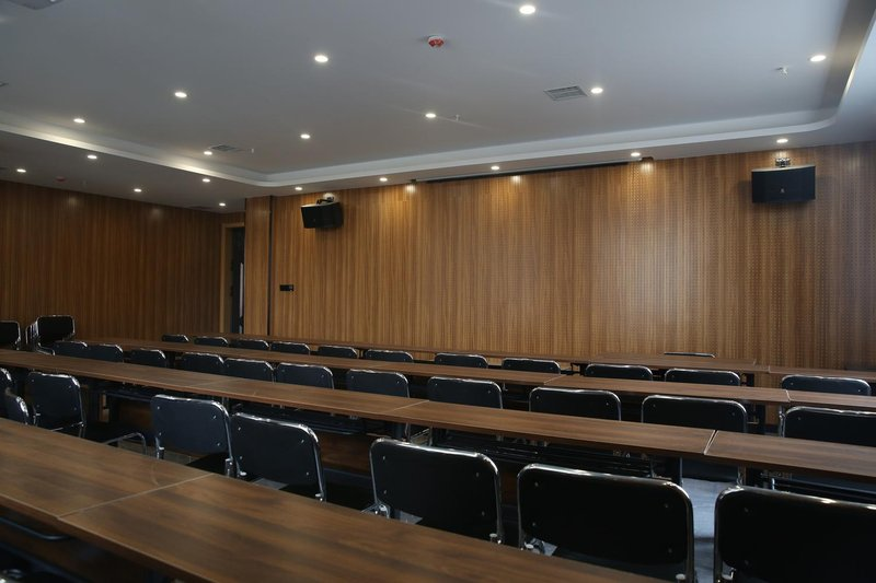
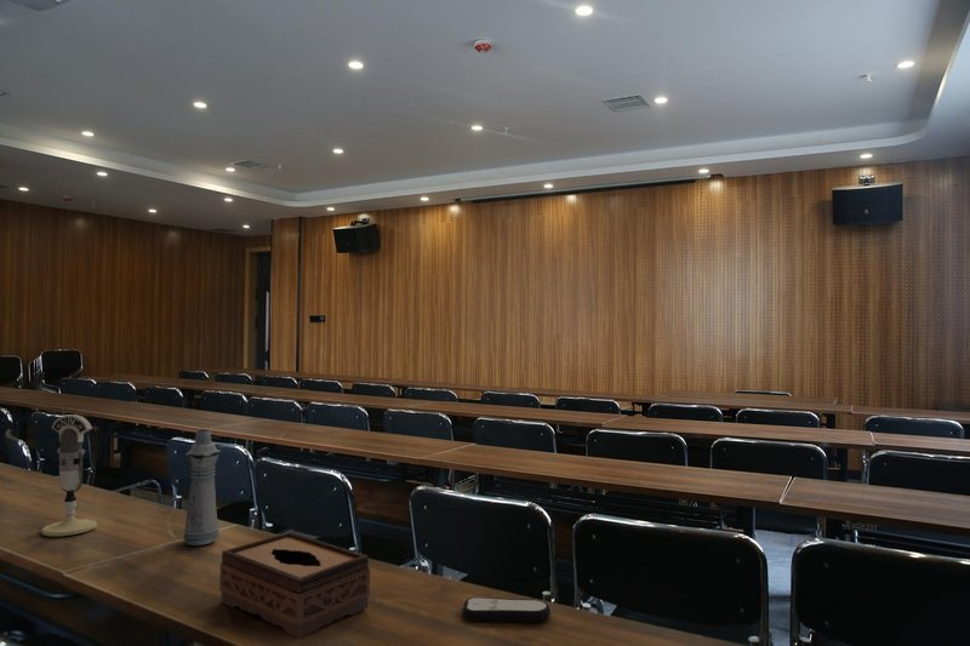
+ microphone (70, 471)
+ tissue box (293, 578)
+ remote control (506, 608)
+ bottle (201, 485)
